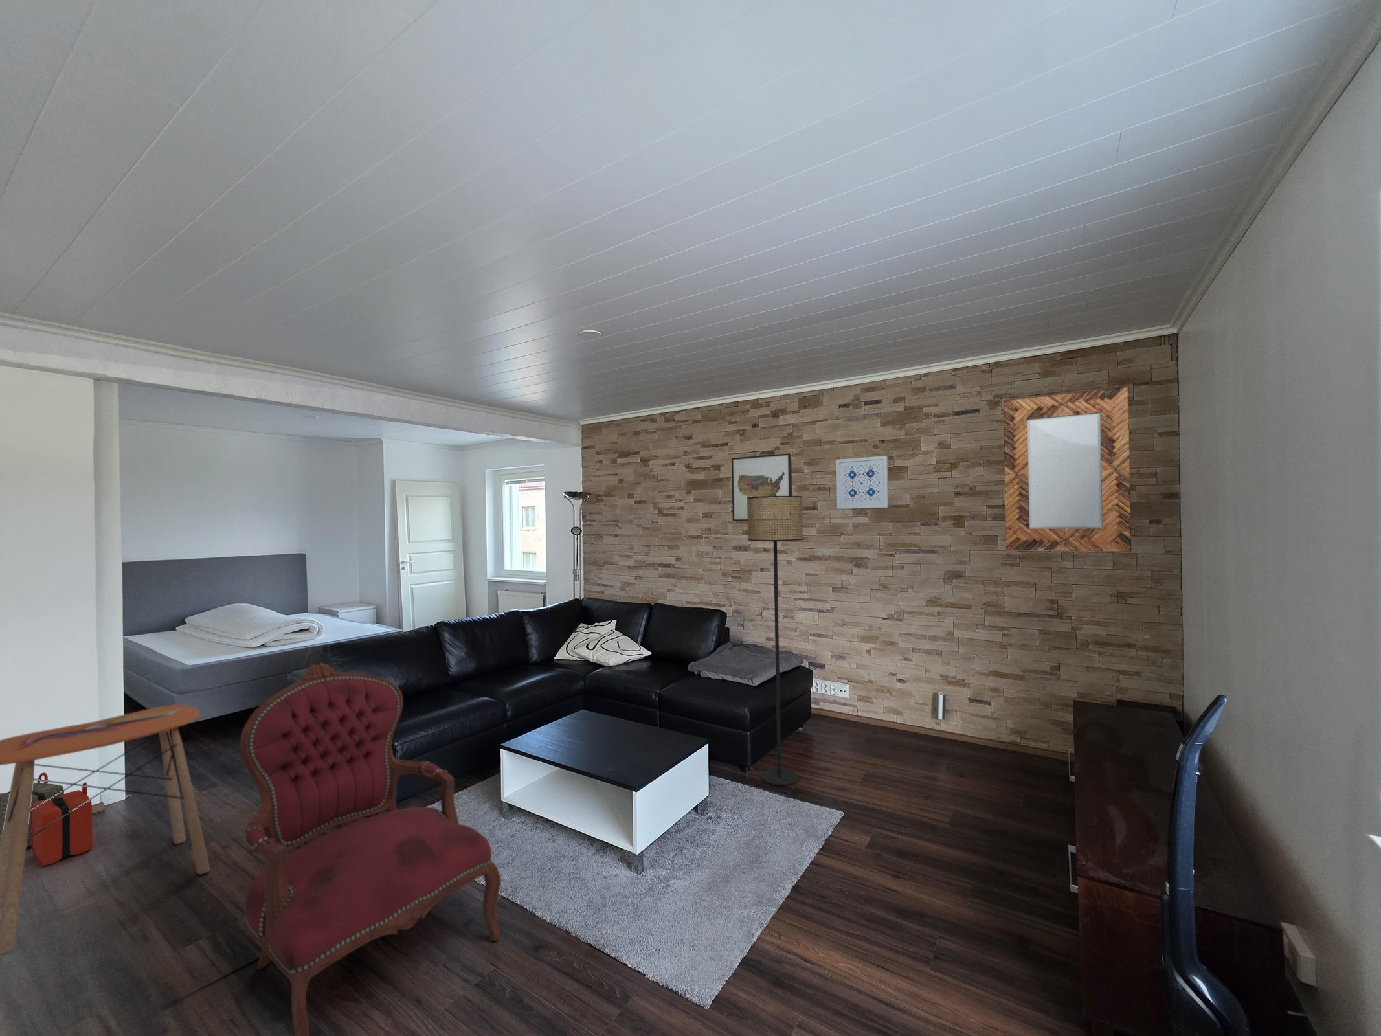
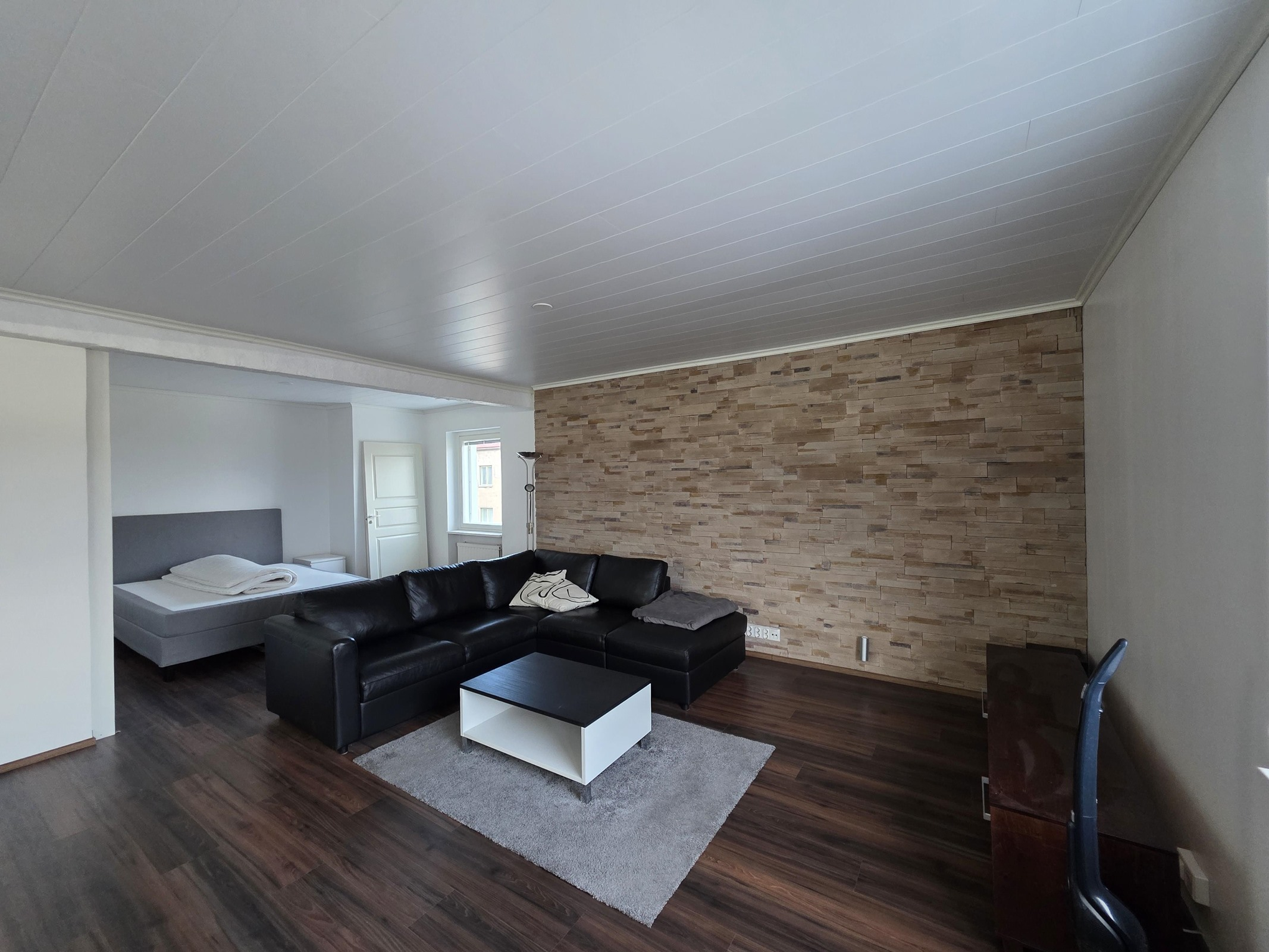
- side table (97, 795)
- floor lamp (776, 637)
- wall art (761, 489)
- home mirror (1063, 472)
- armchair (360, 816)
- first aid kit (38, 816)
- wall art (862, 483)
